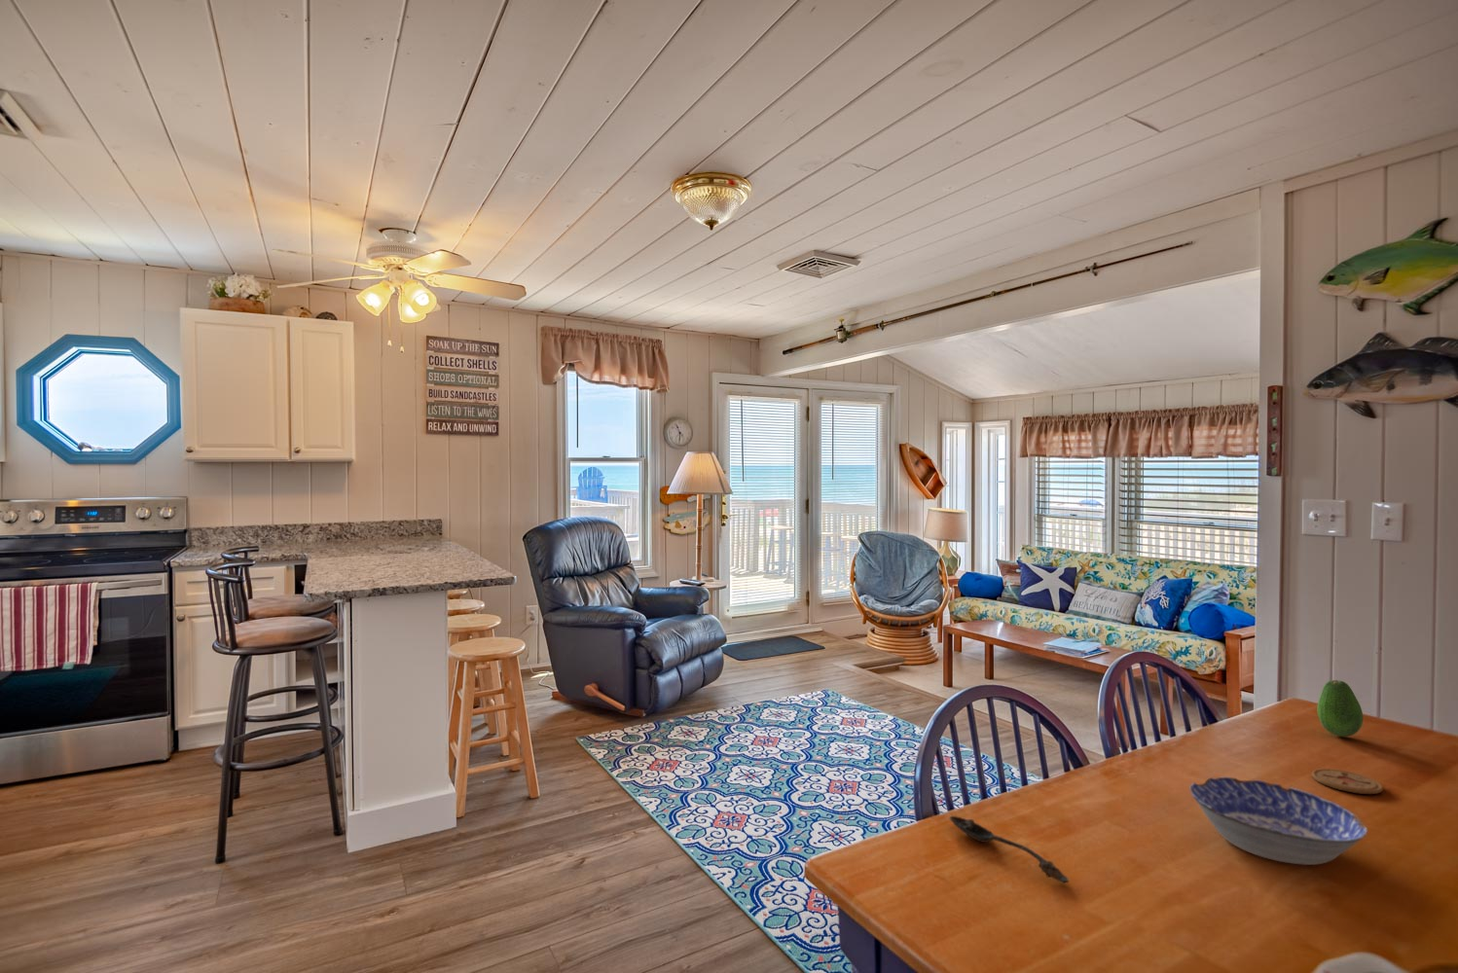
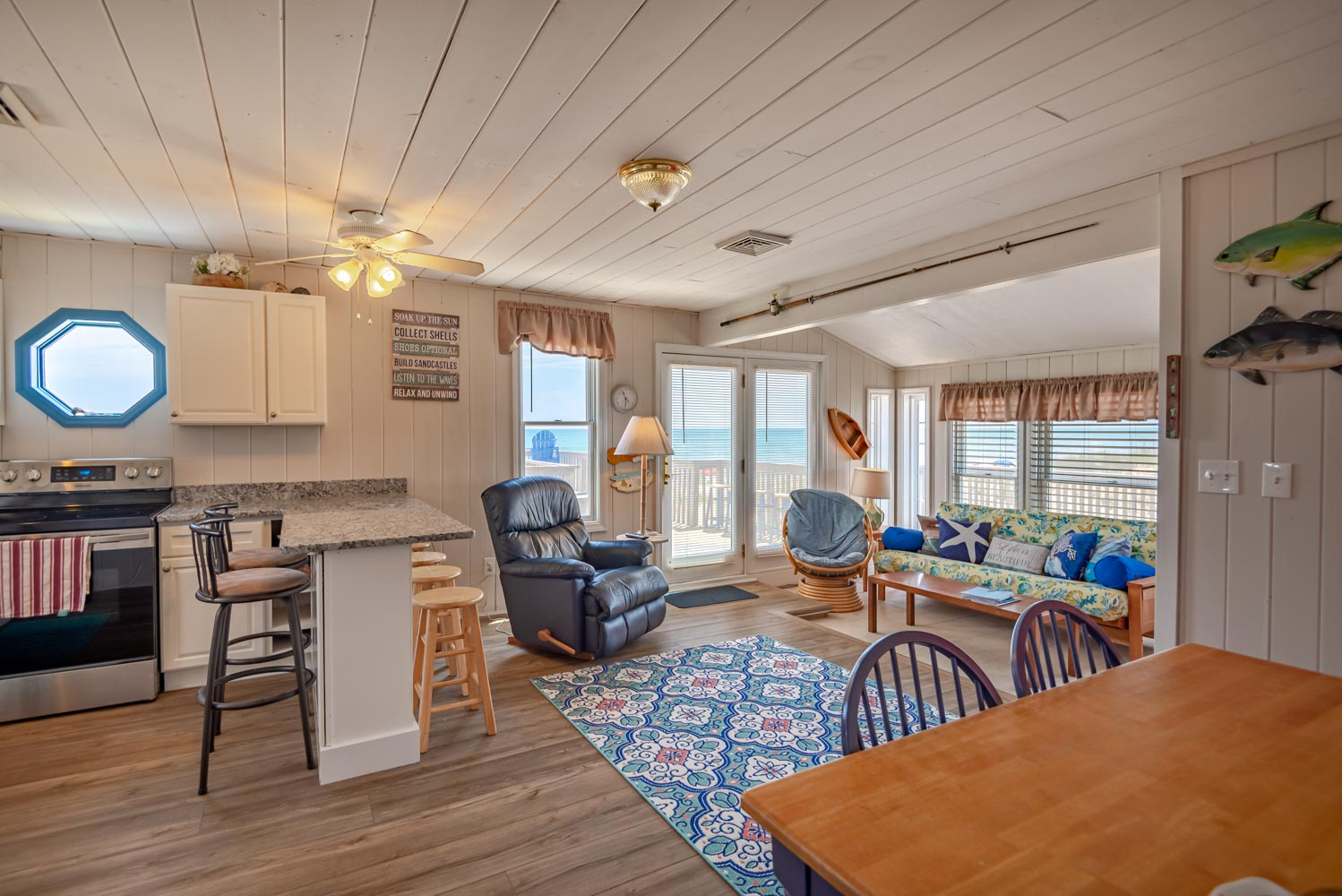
- bowl (1273, 822)
- spoon (1004, 843)
- coaster (1346, 781)
- fruit (1340, 708)
